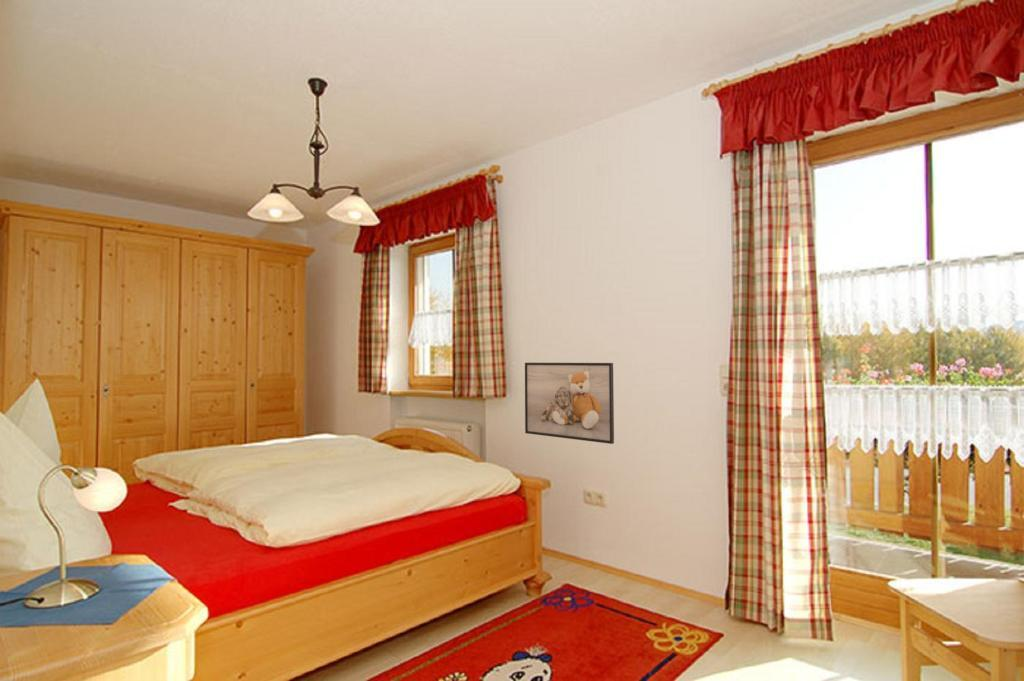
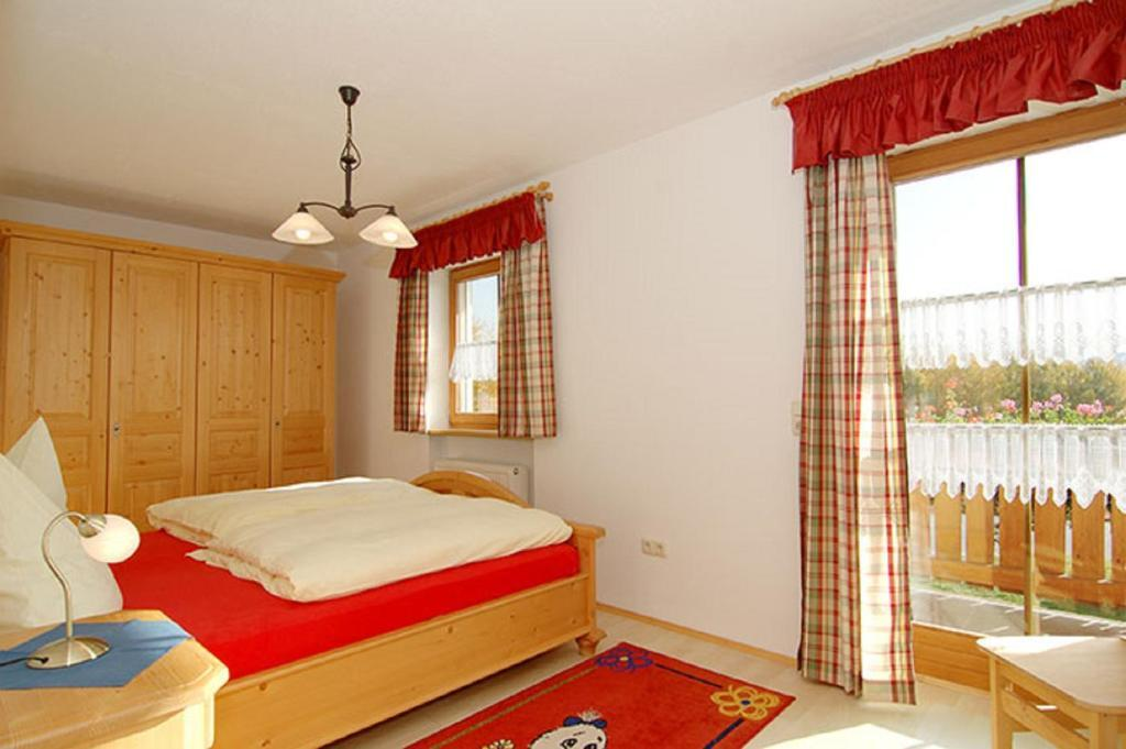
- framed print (566, 400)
